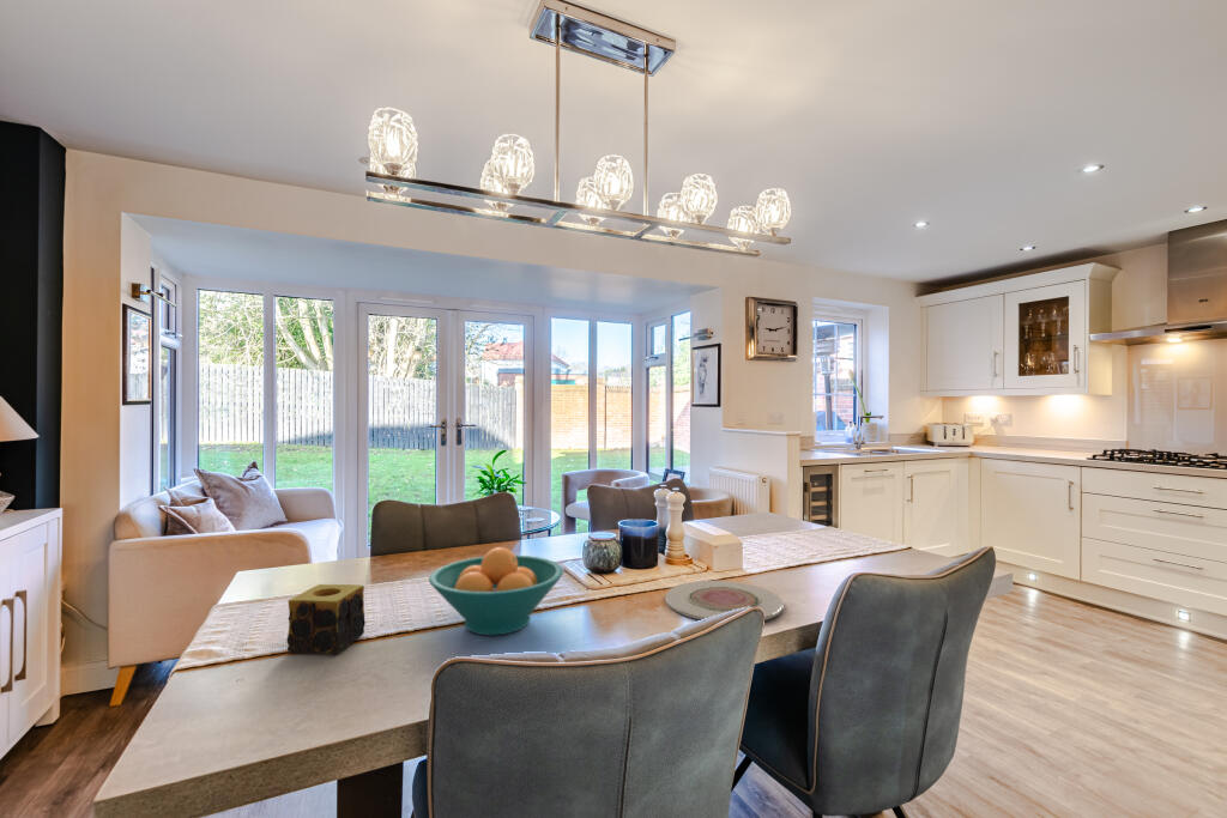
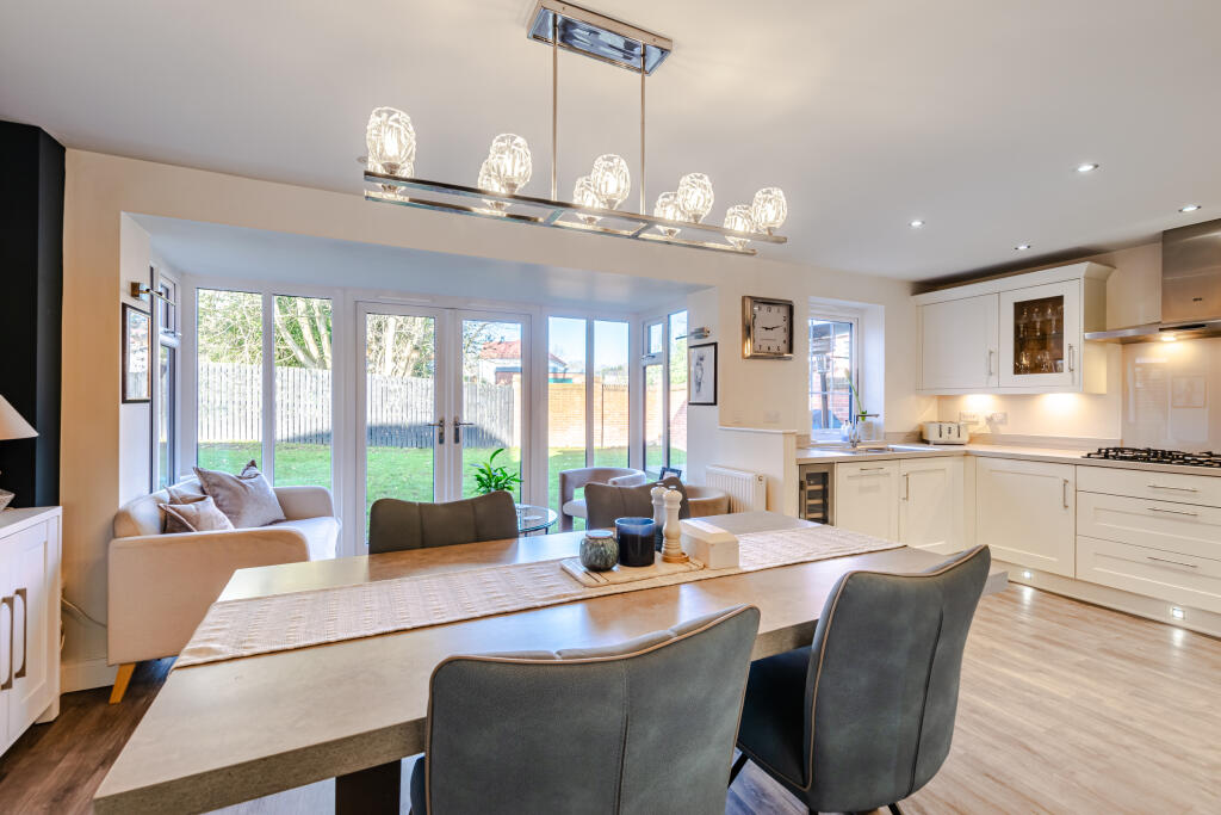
- fruit bowl (497, 586)
- candle (327, 617)
- plate (723, 599)
